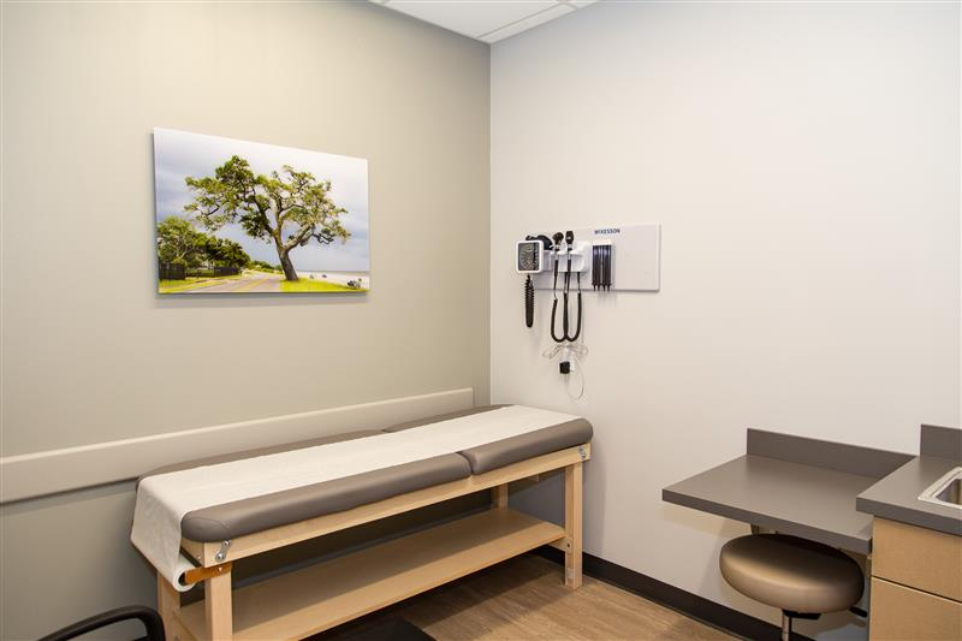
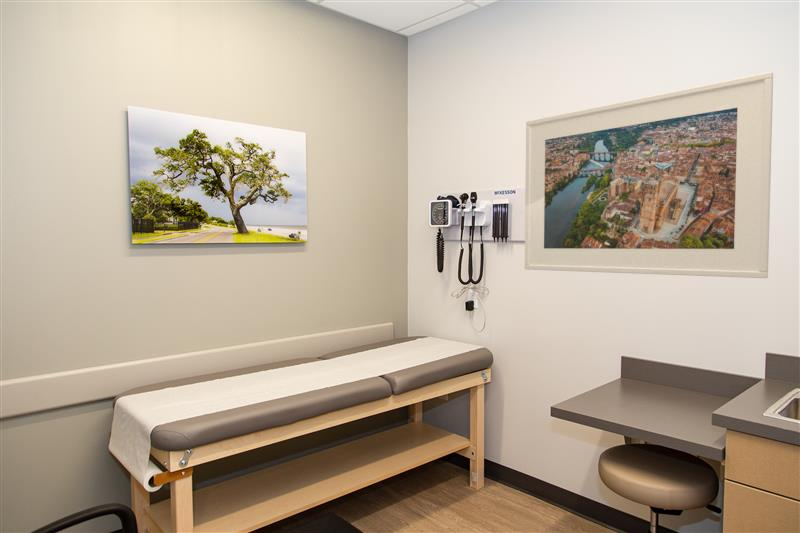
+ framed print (628, 187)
